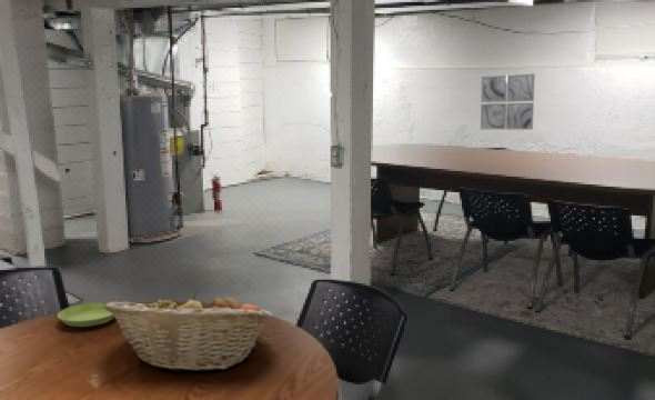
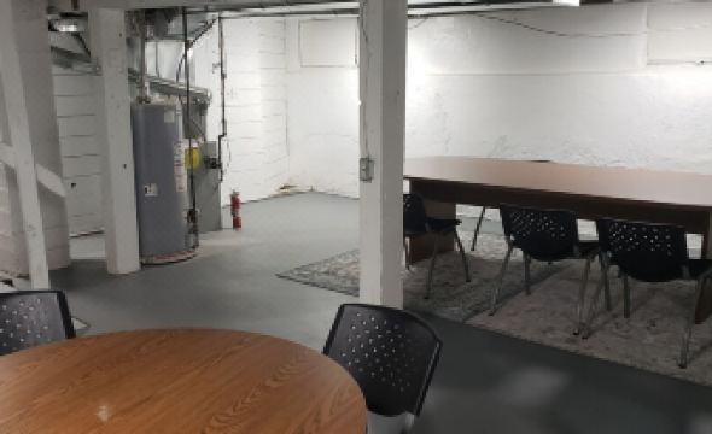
- wall art (505, 101)
- saucer (90, 314)
- fruit basket (190, 322)
